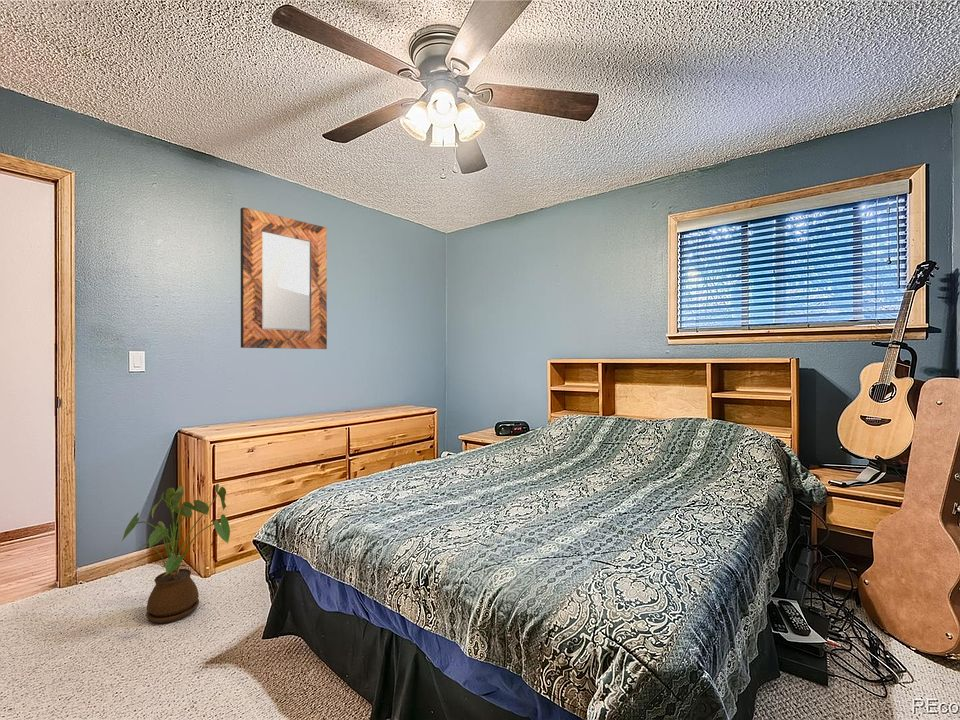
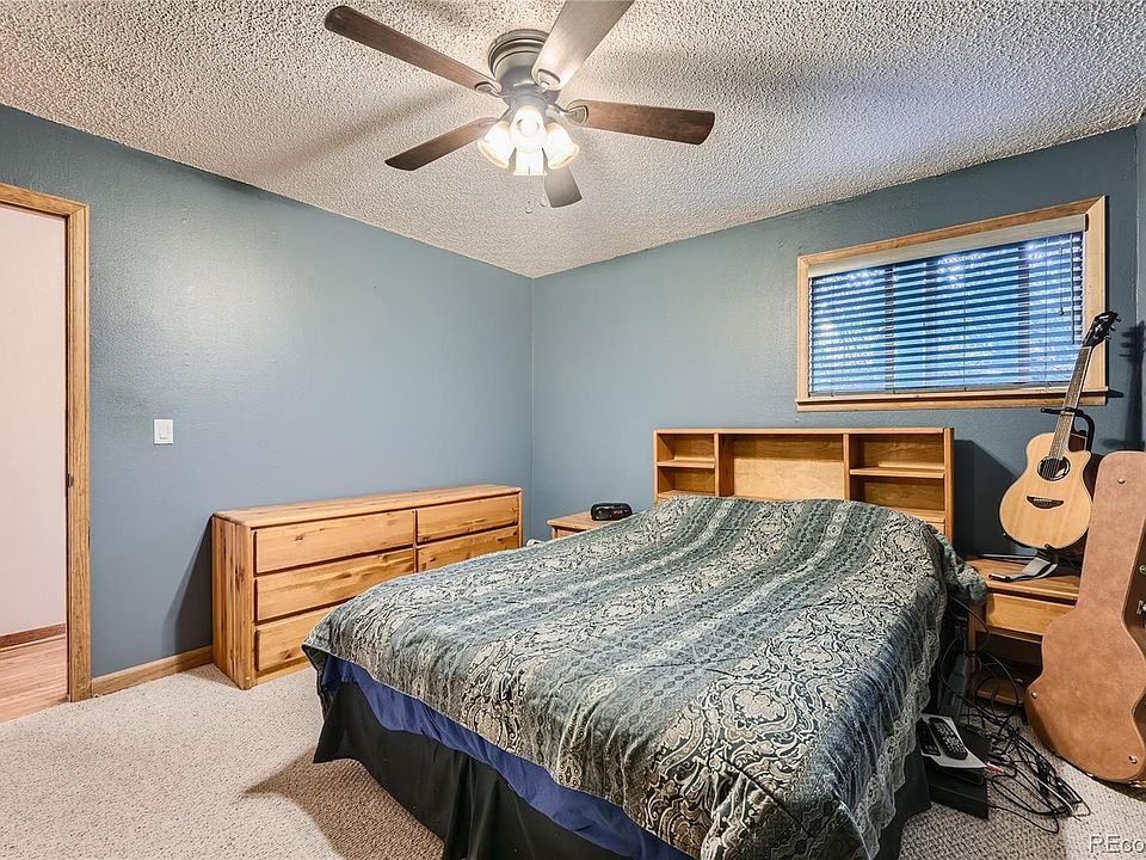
- home mirror (286, 283)
- house plant (184, 552)
